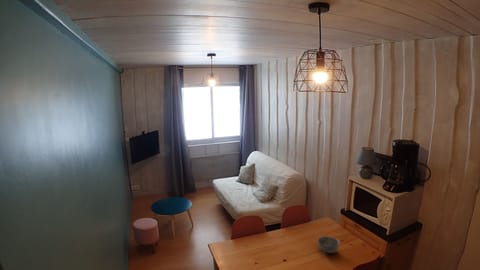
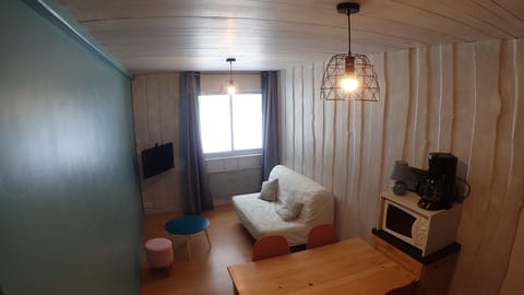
- bowl (328, 245)
